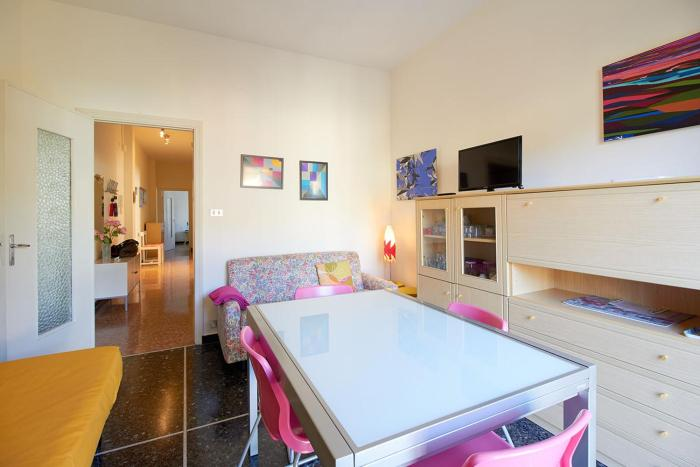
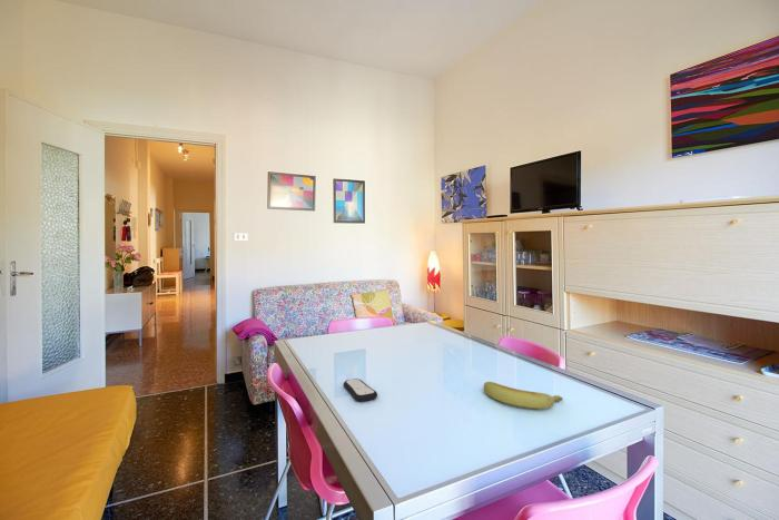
+ banana (525, 391)
+ remote control (358, 389)
